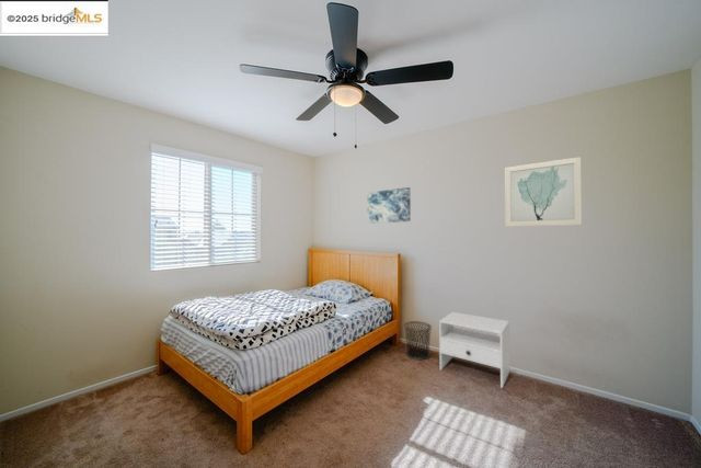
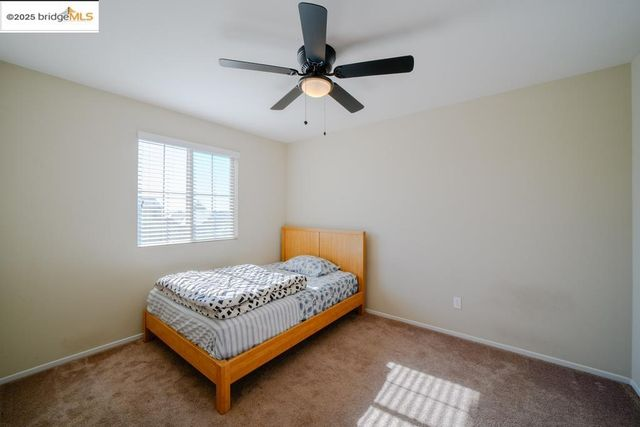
- waste bin (416, 340)
- wall art (540, 194)
- nightstand (473, 345)
- wall art (387, 206)
